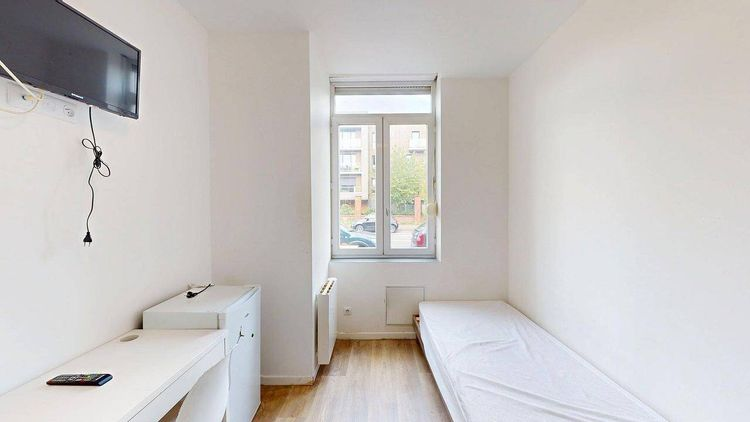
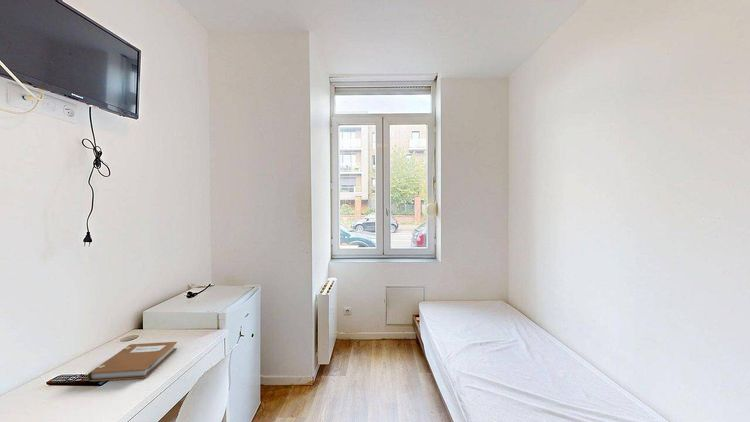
+ notebook (137, 359)
